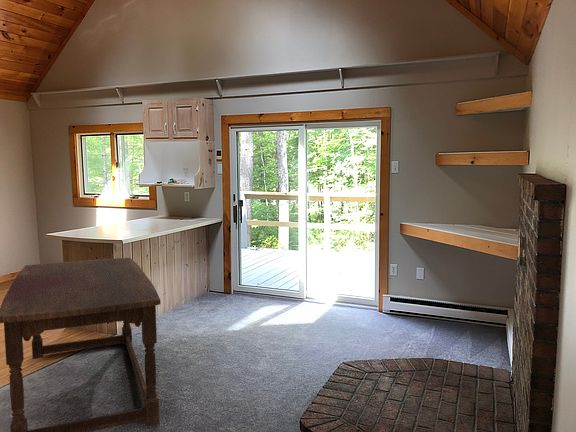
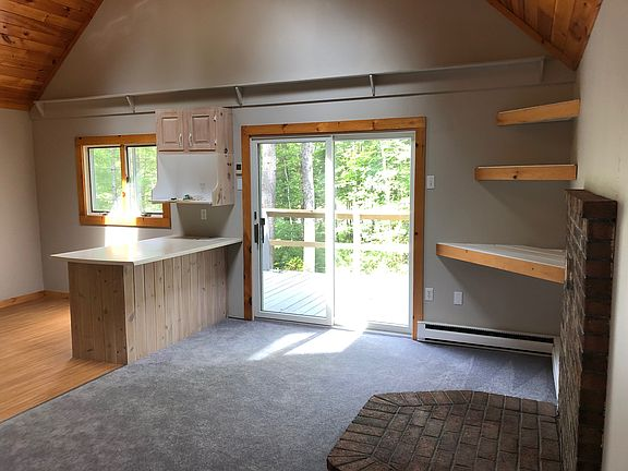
- dining table (84, 325)
